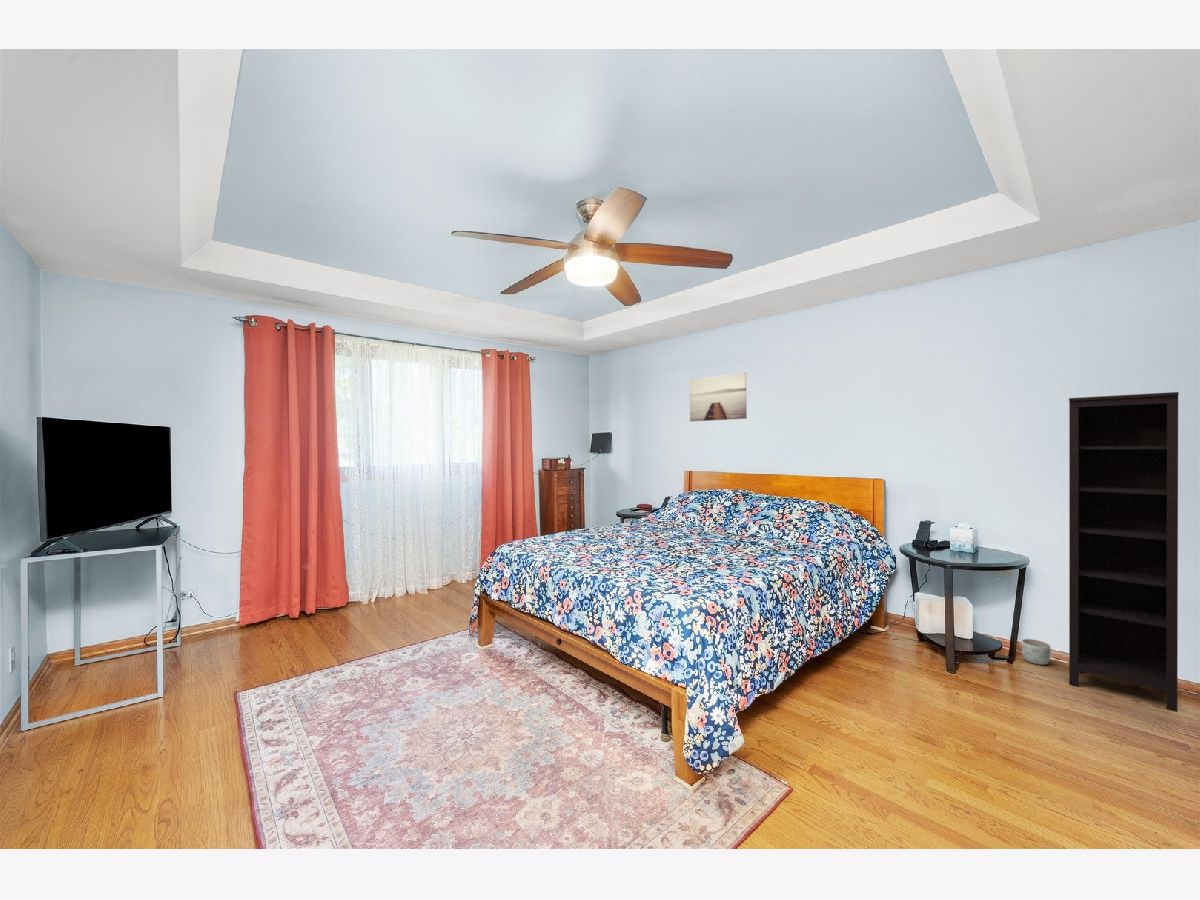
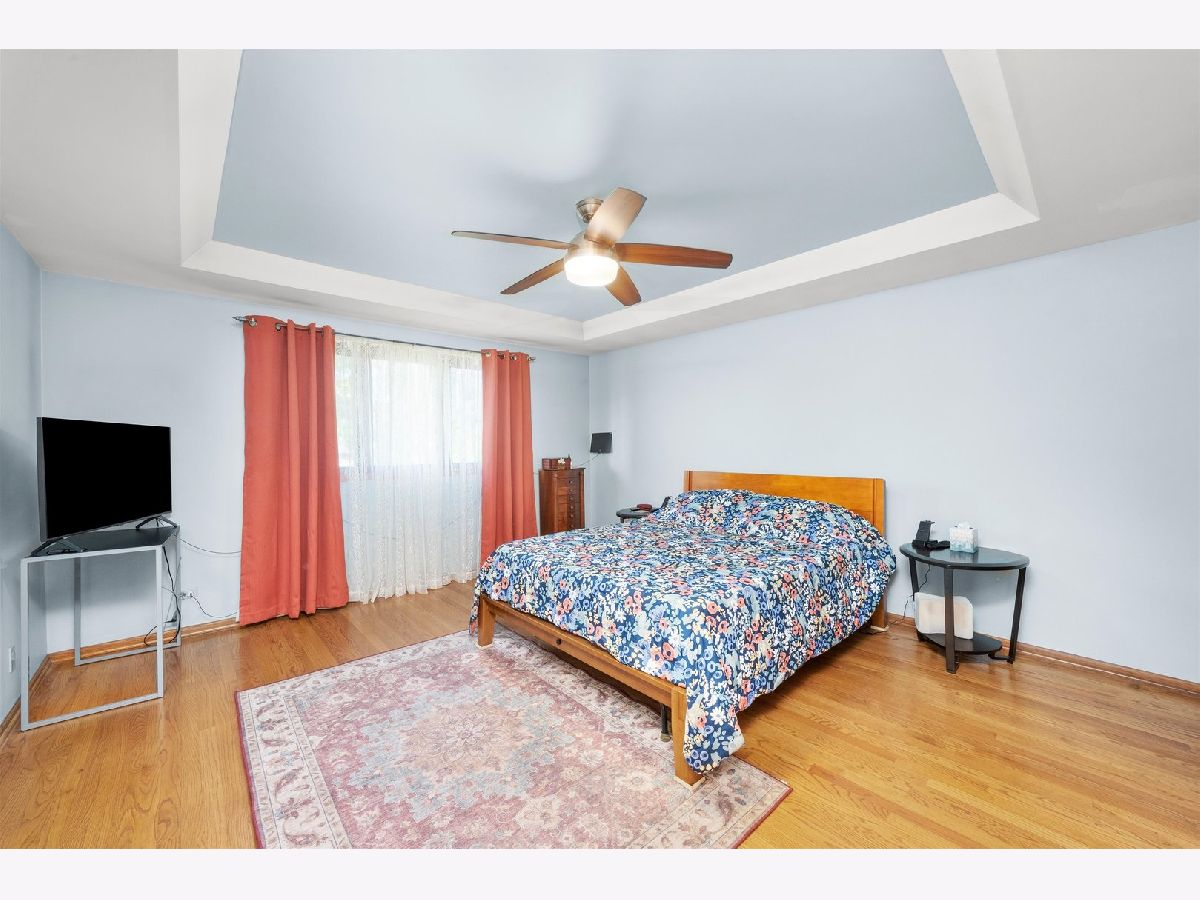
- wall art (716, 398)
- bookcase (1121, 543)
- planter (1036, 652)
